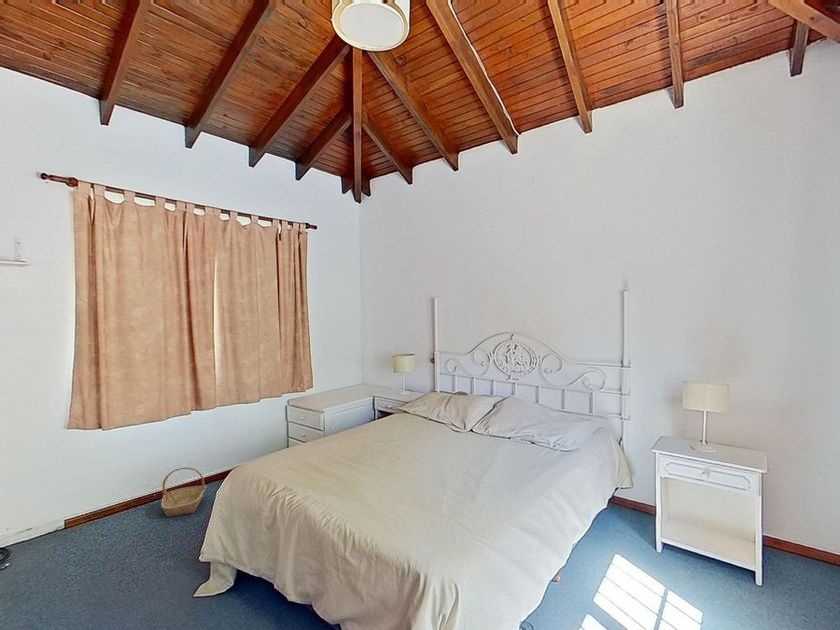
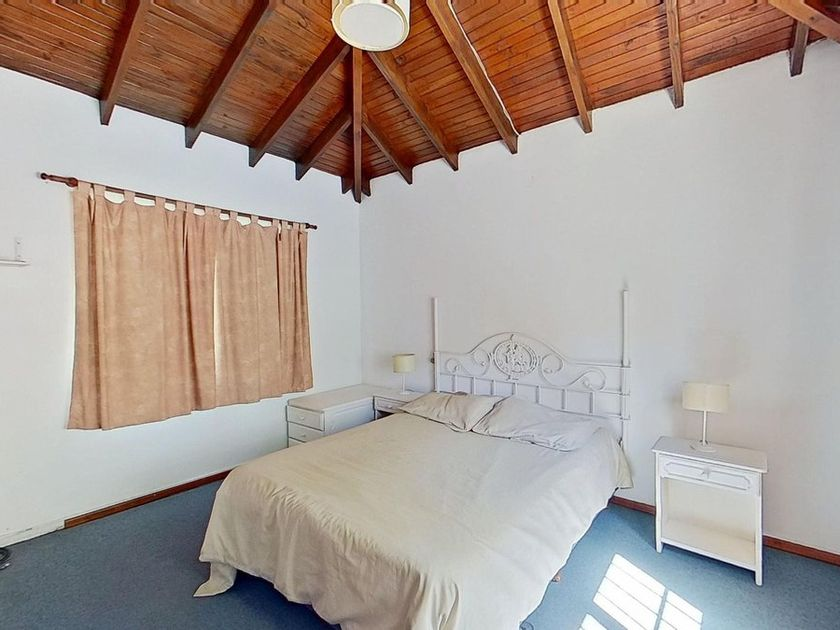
- basket (184, 488)
